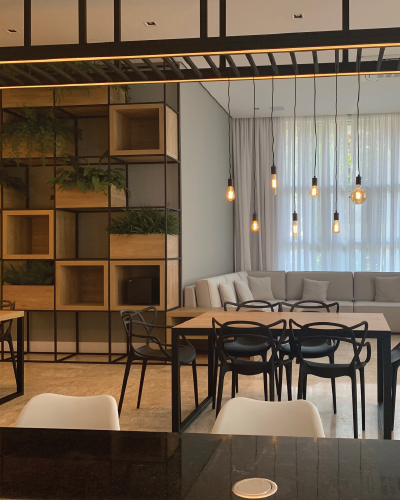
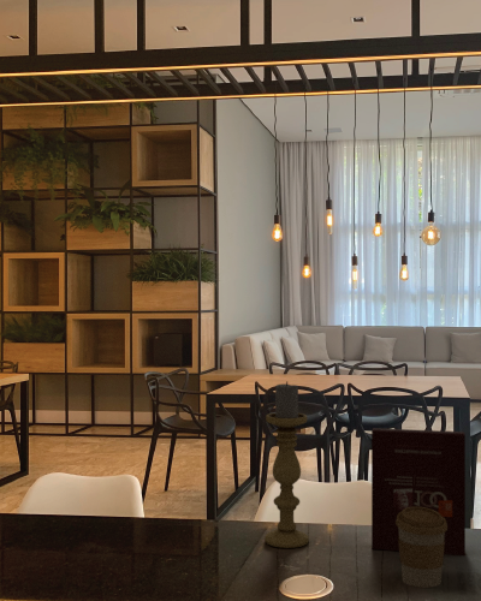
+ coffee cup (421, 546)
+ candle holder (286, 460)
+ book (417, 490)
